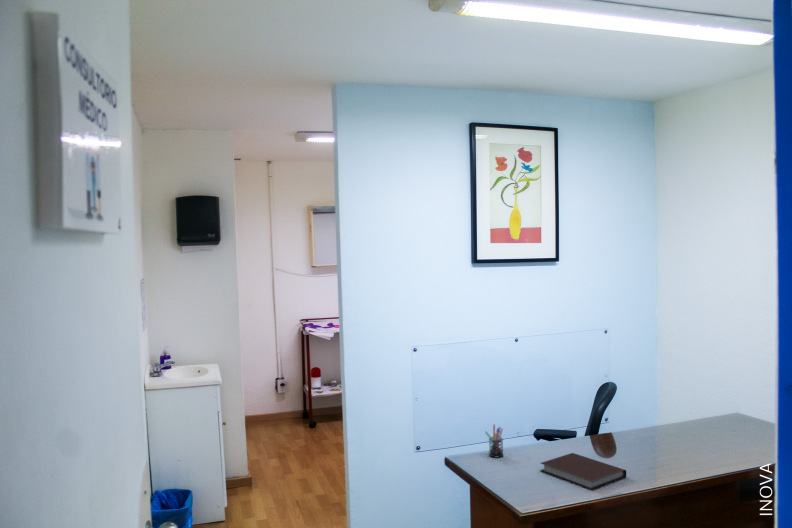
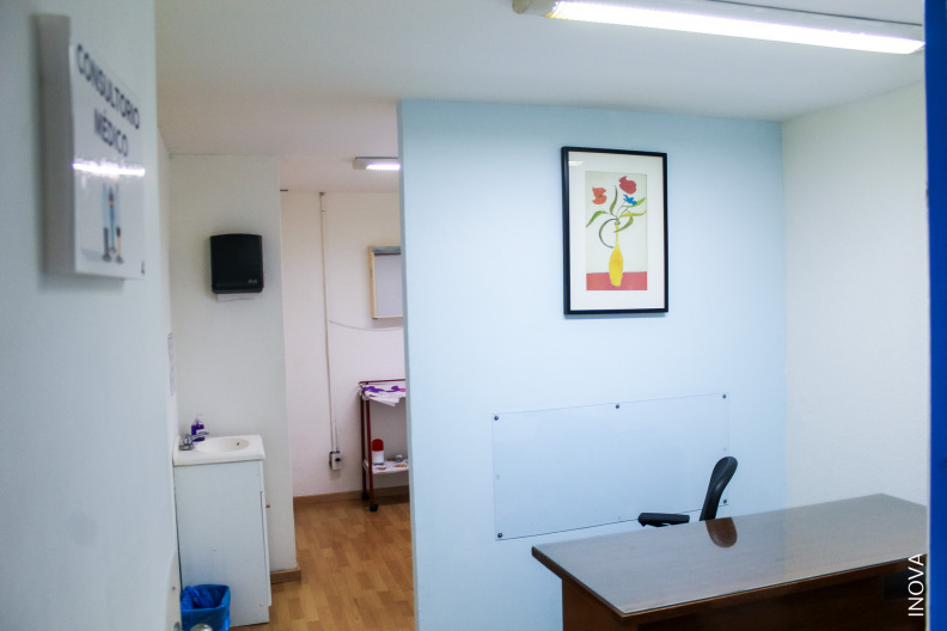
- pen holder (494, 440)
- notebook (582, 469)
